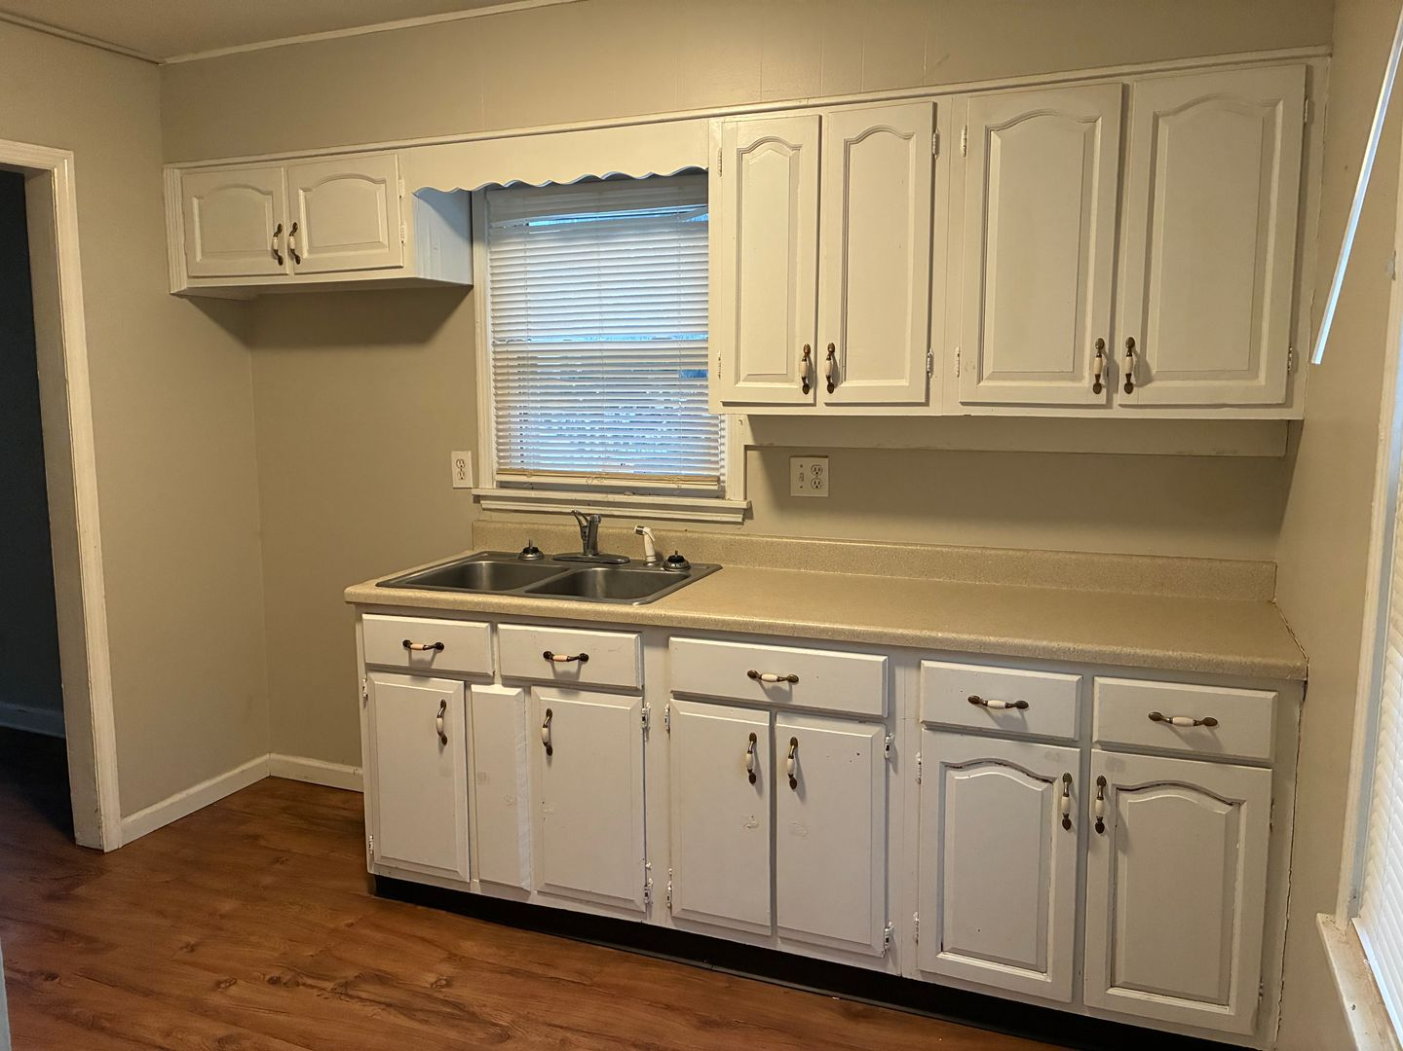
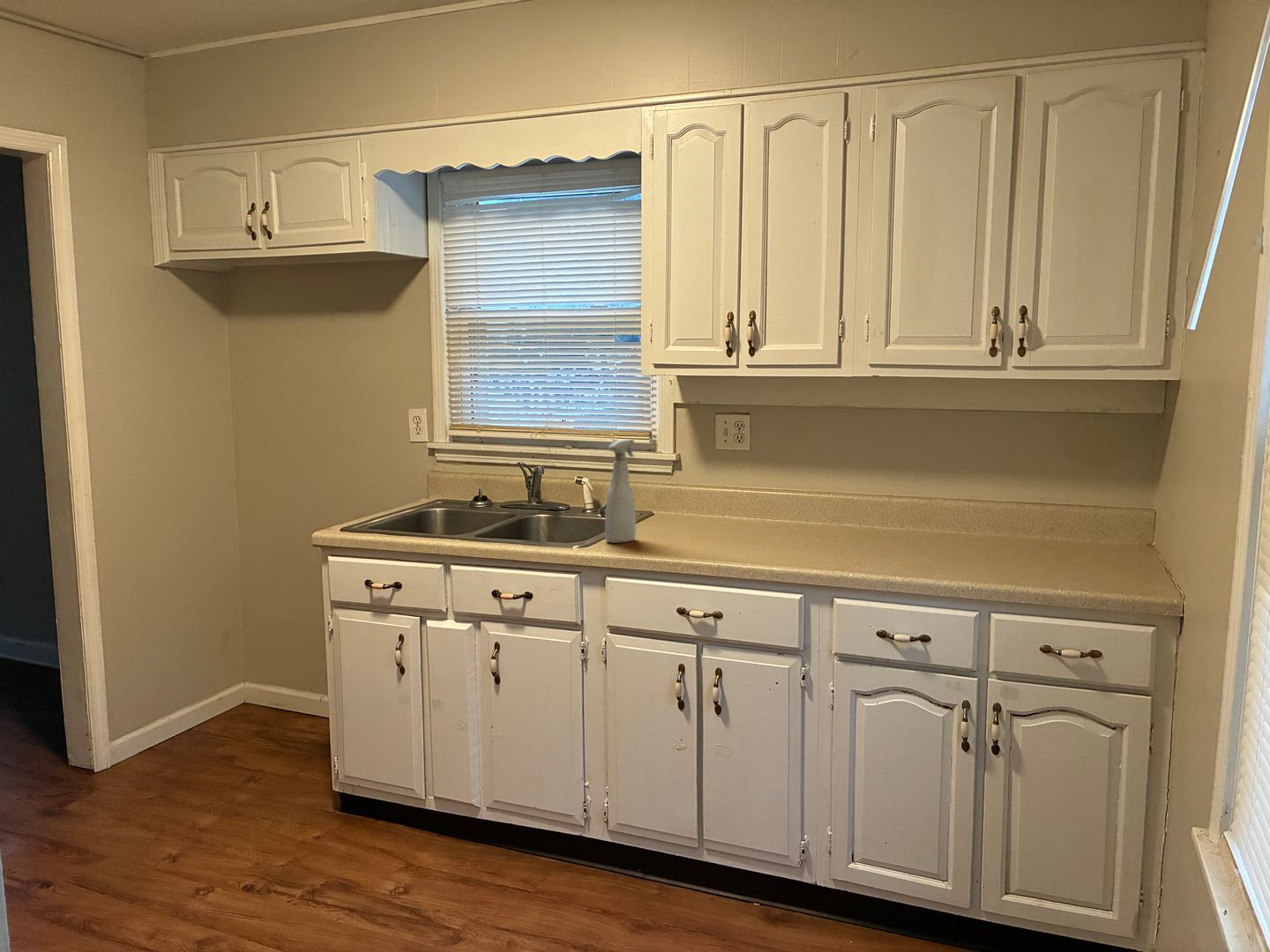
+ spray bottle (620, 490)
